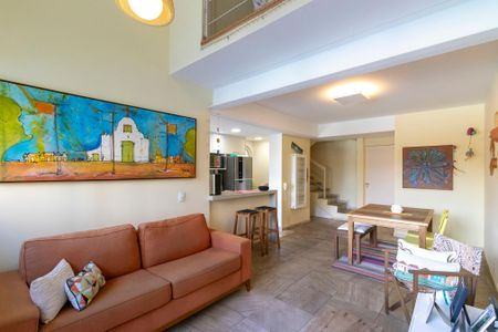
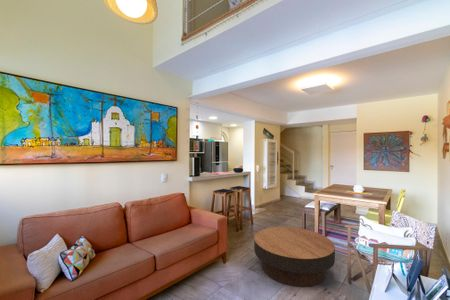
+ coffee table (292, 254)
